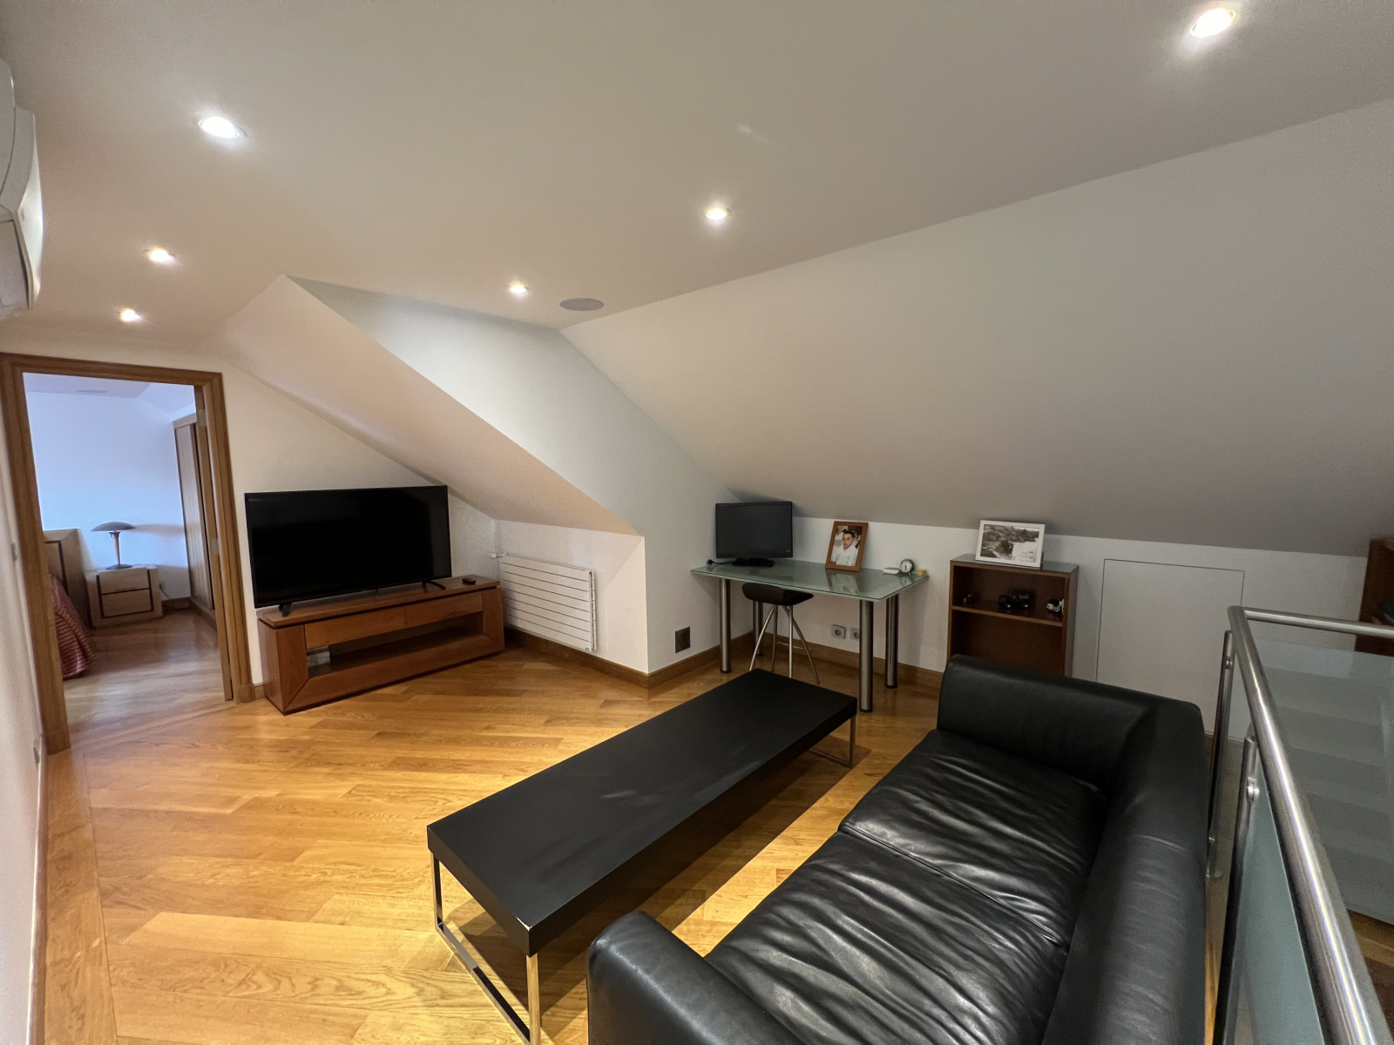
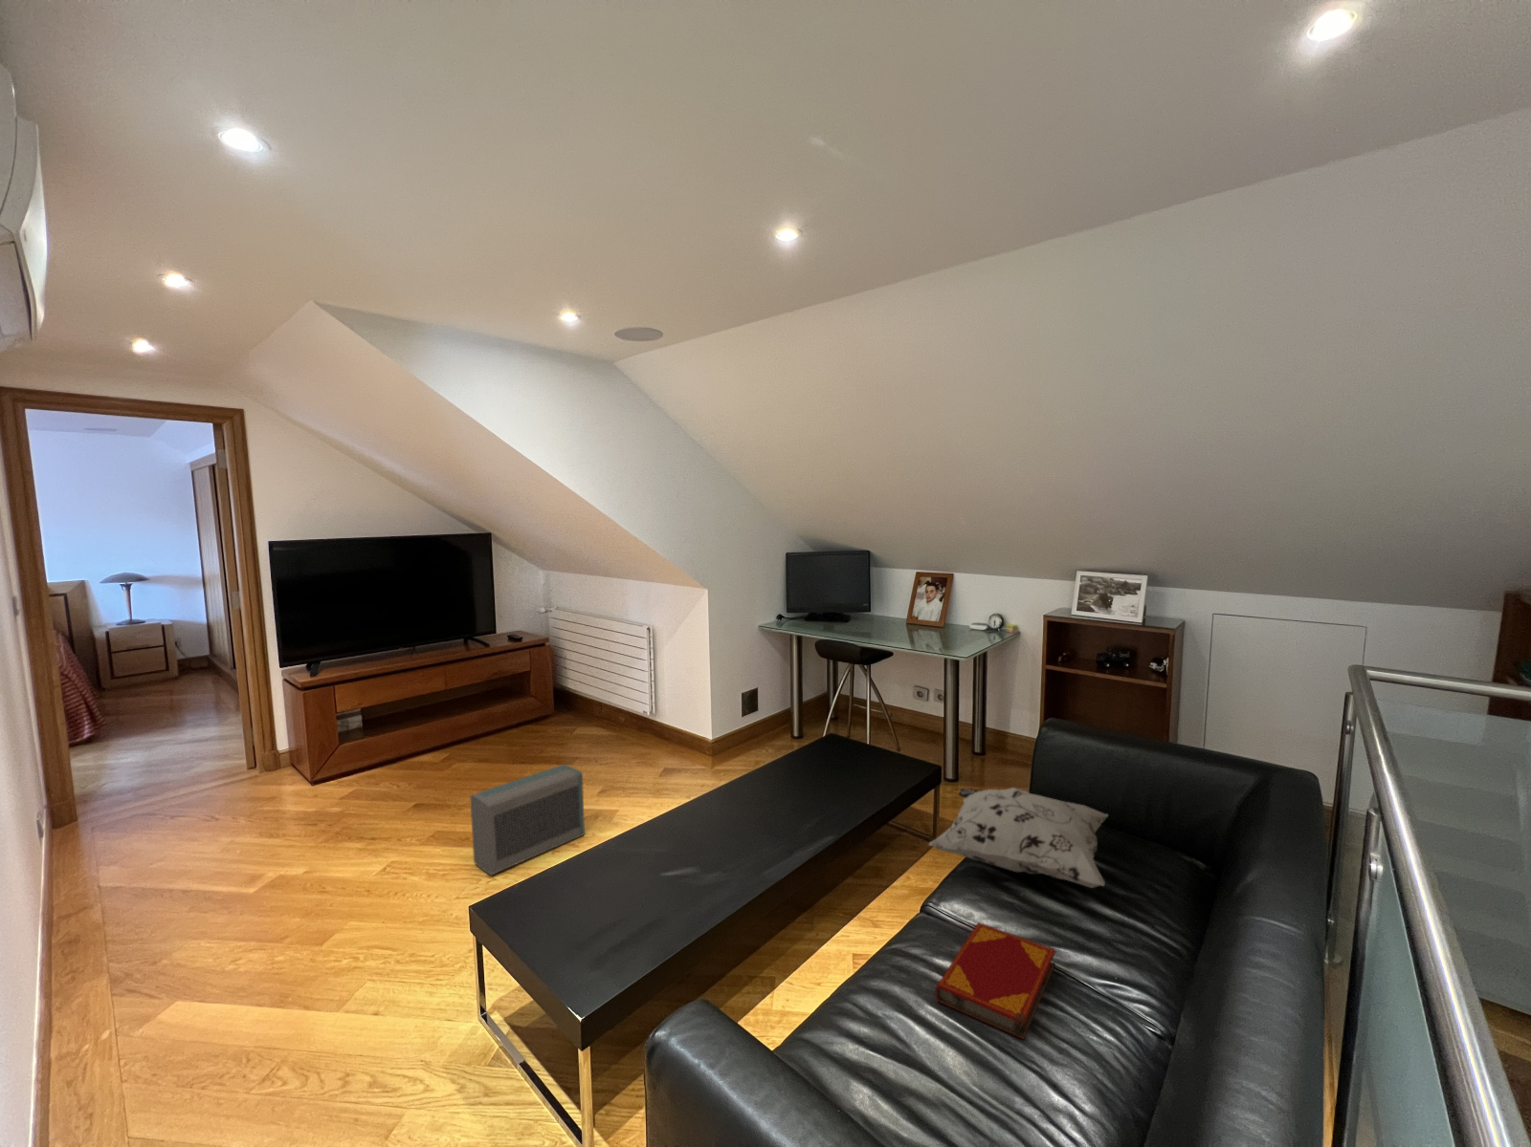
+ decorative pillow (1022, 829)
+ air purifier (529, 816)
+ hardback book (997, 974)
